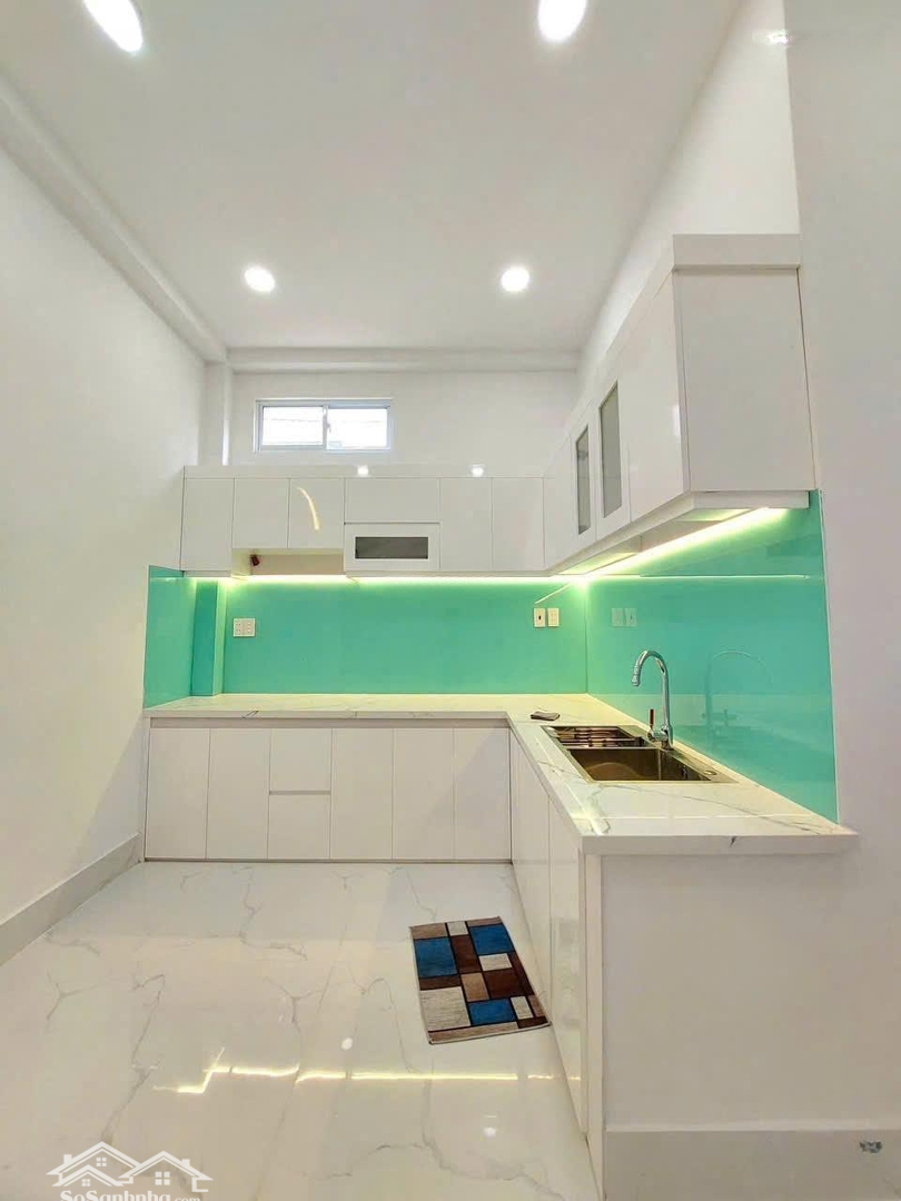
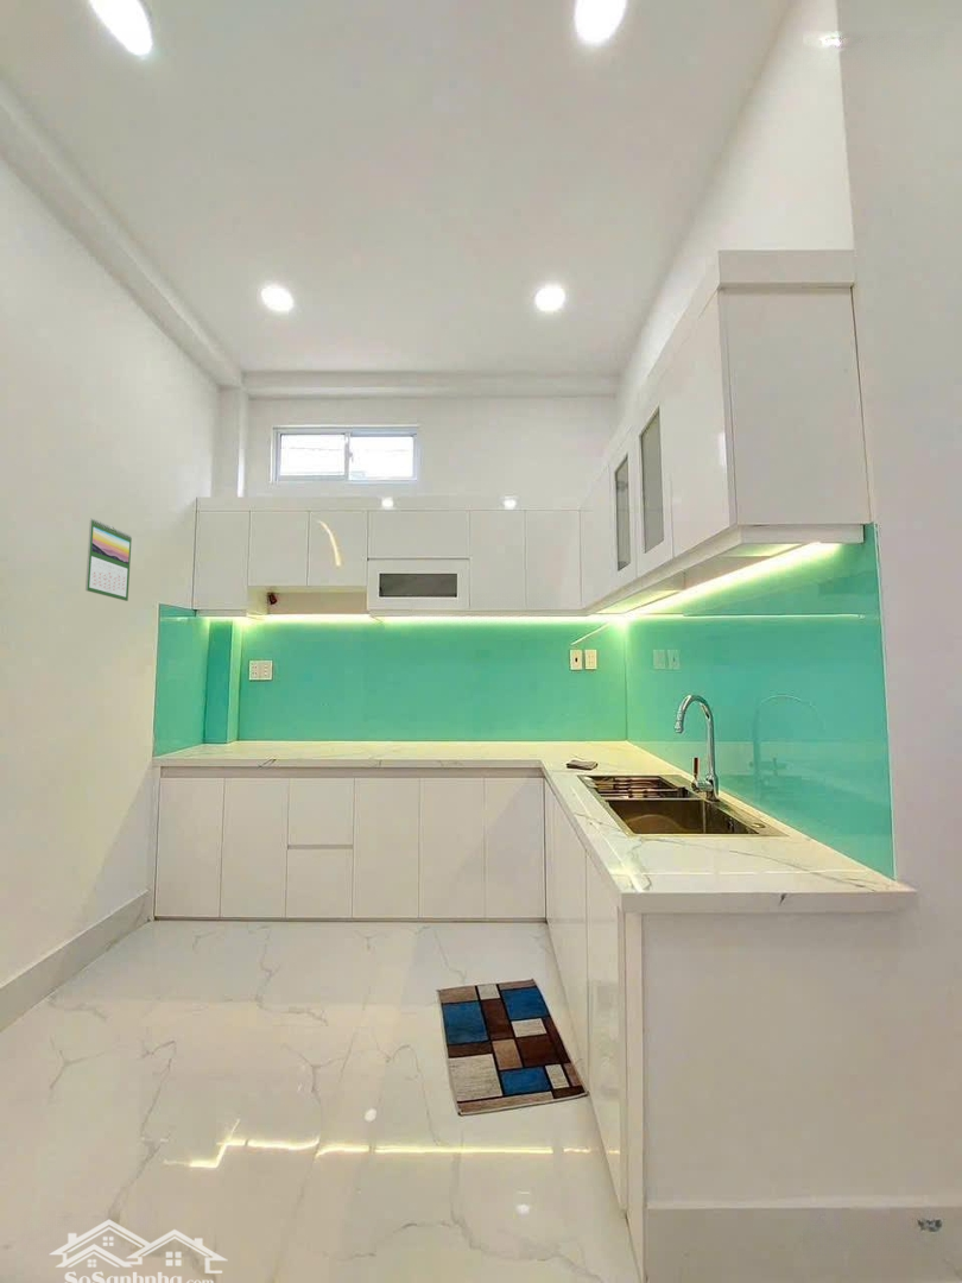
+ calendar (109, 561)
